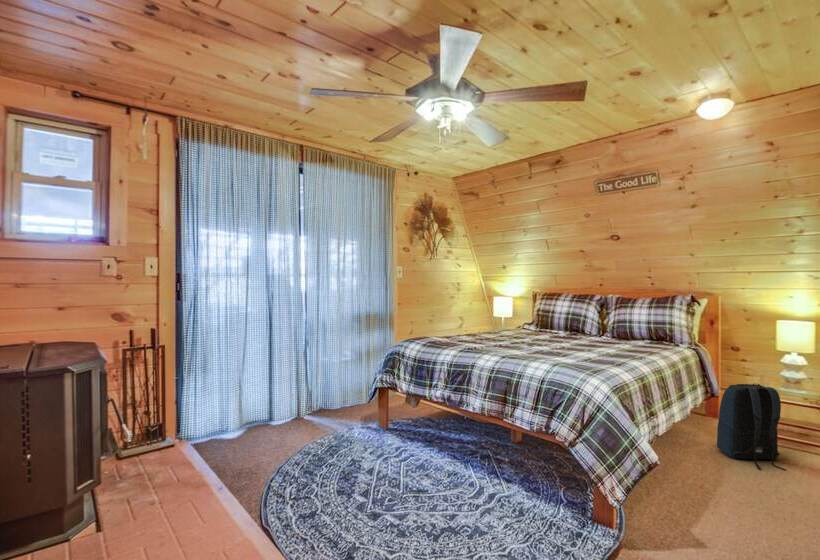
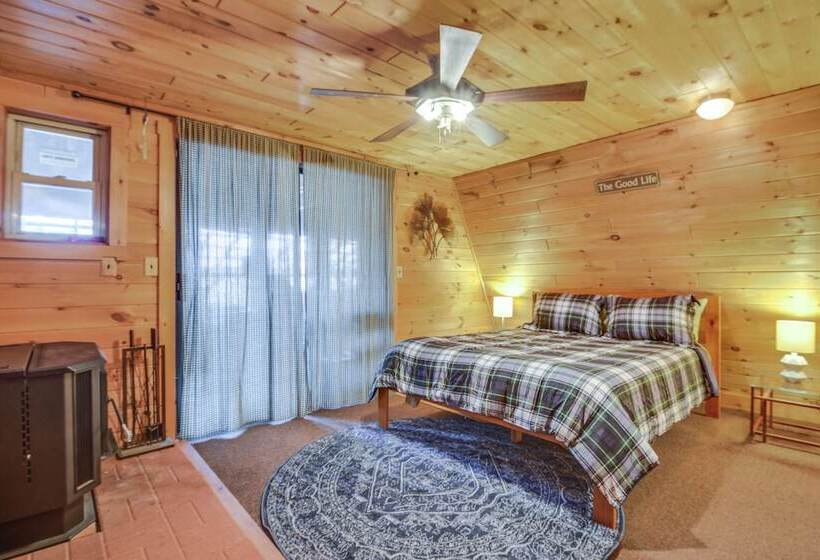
- backpack (752, 420)
